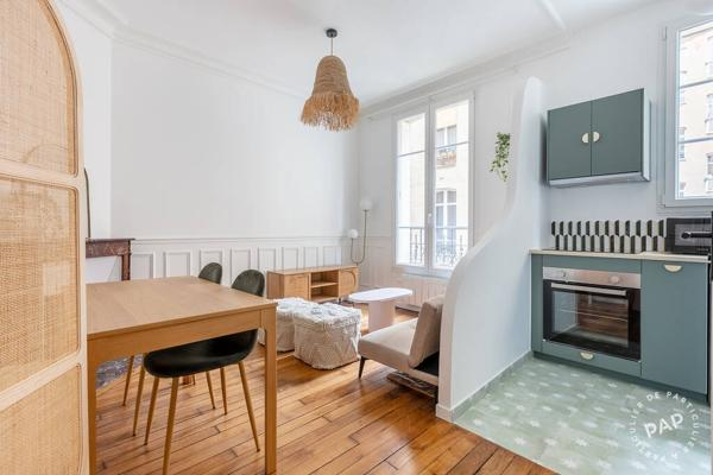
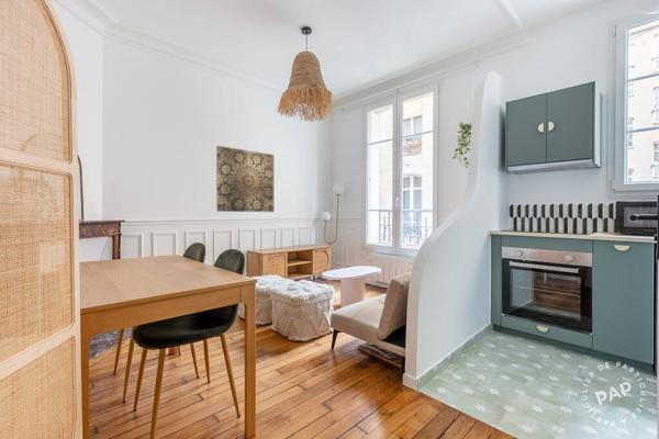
+ wall art (247, 181)
